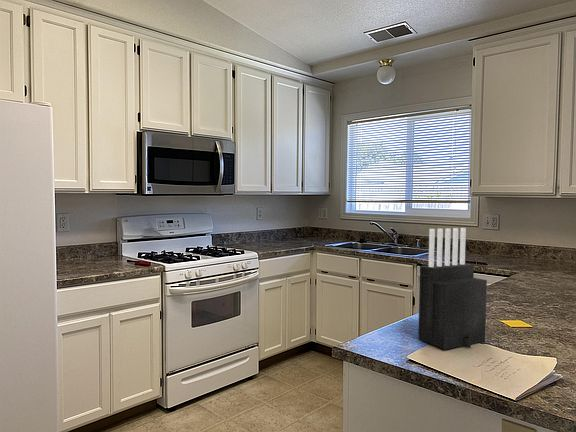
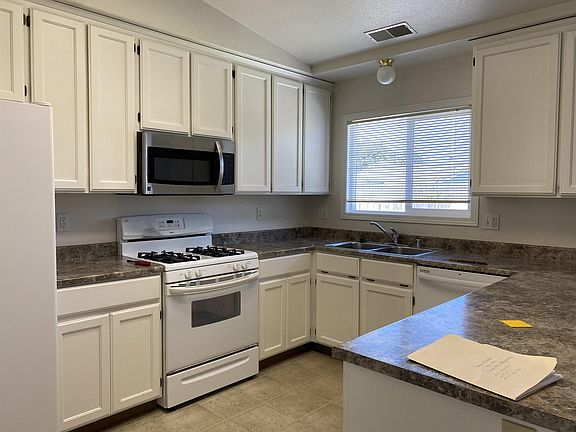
- knife block (455, 285)
